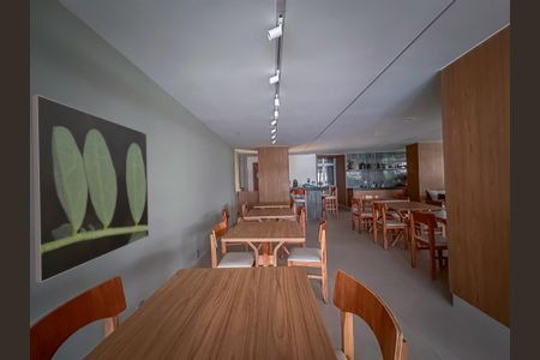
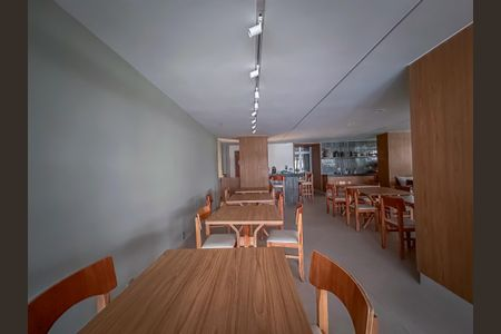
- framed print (107, 186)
